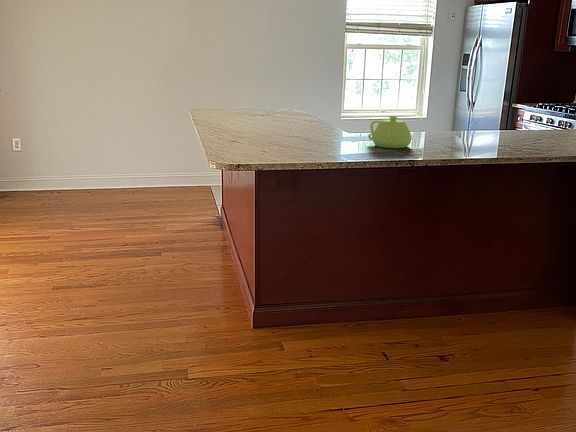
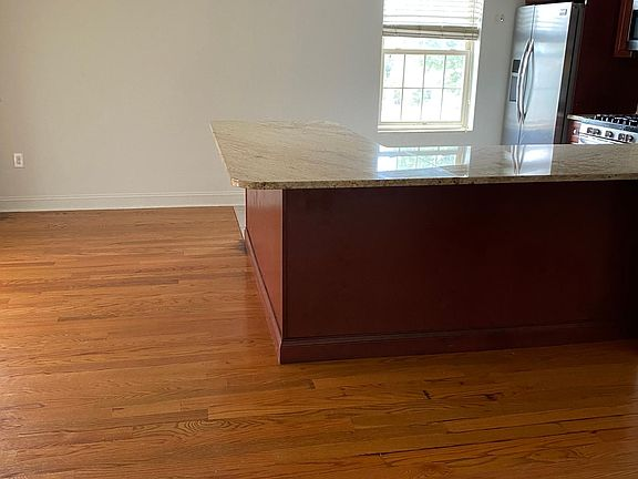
- teapot (389, 130)
